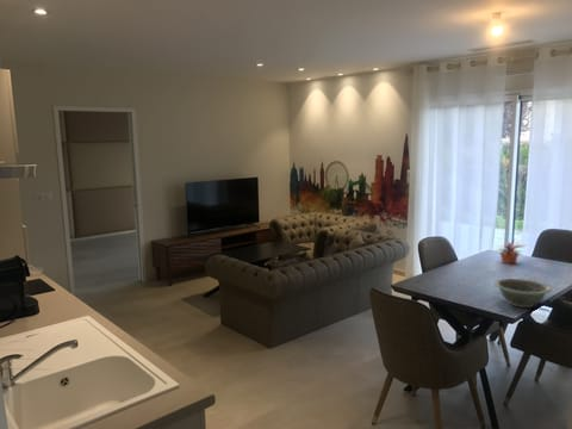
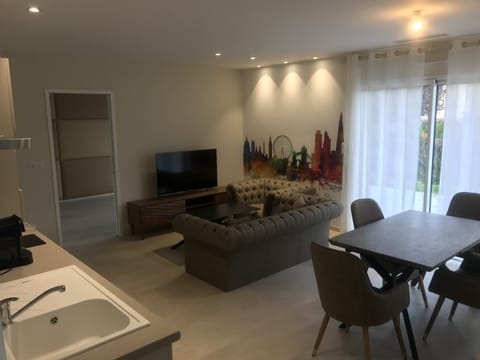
- potted plant (510, 249)
- decorative bowl (521, 294)
